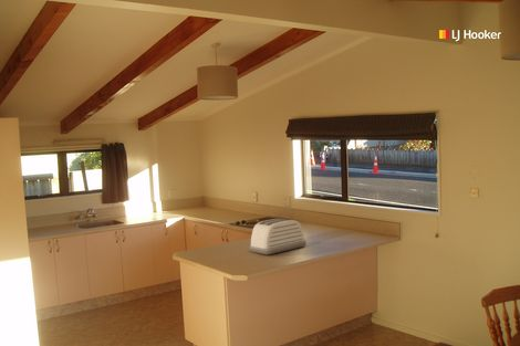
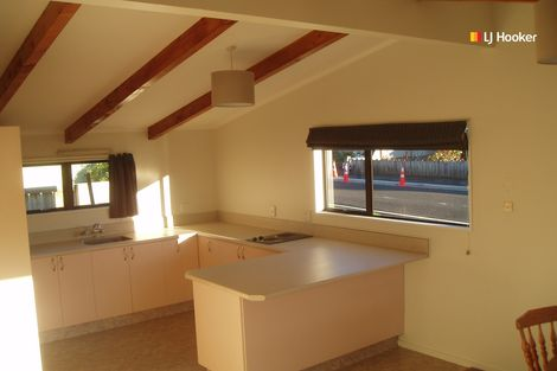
- toaster (278, 234)
